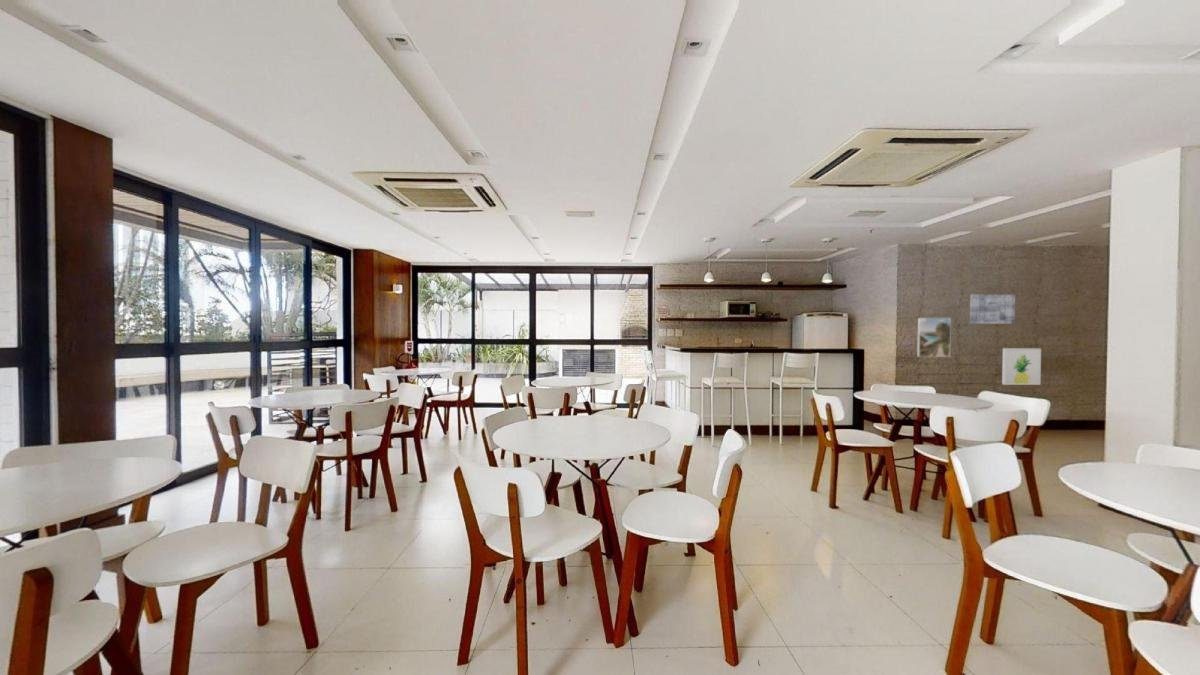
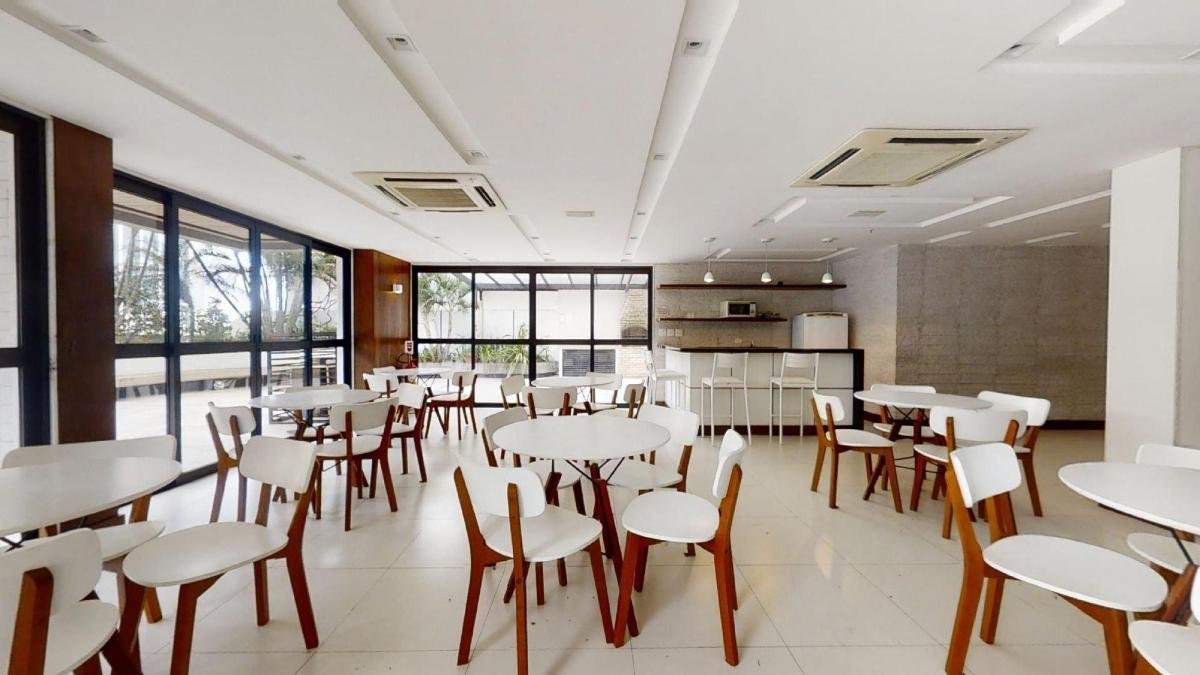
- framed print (933, 337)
- wall art (1021, 366)
- wall art (992, 309)
